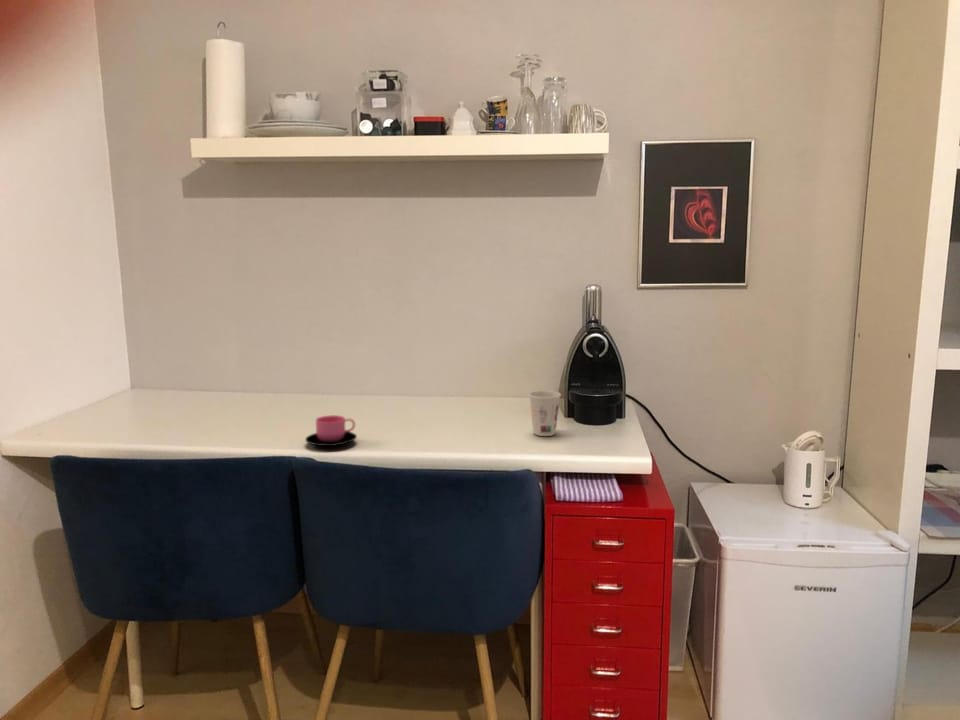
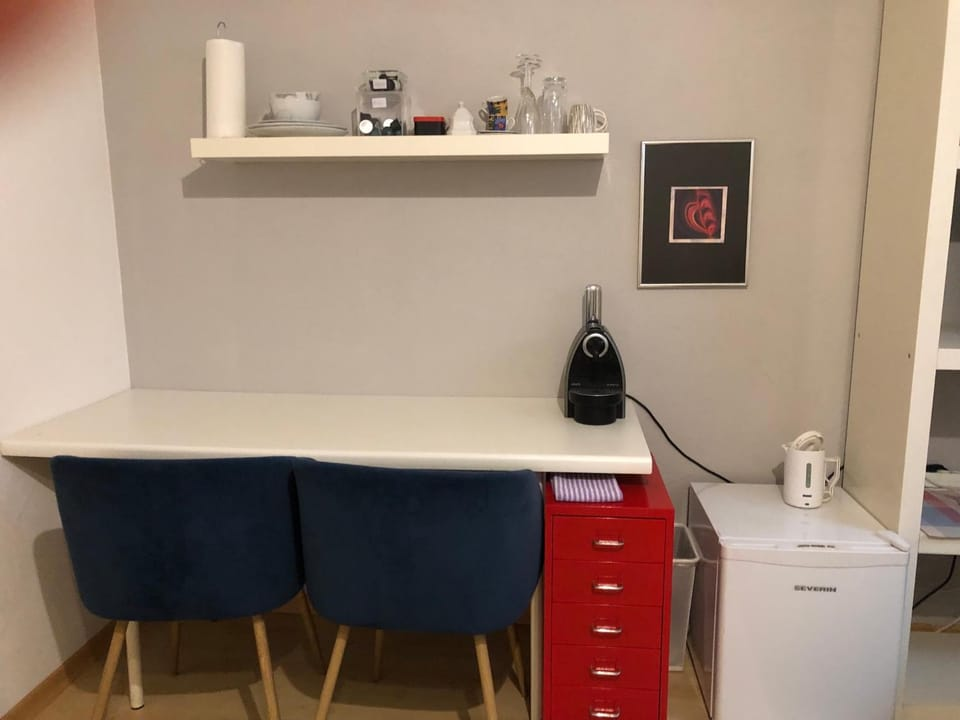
- cup (330, 431)
- cup (544, 413)
